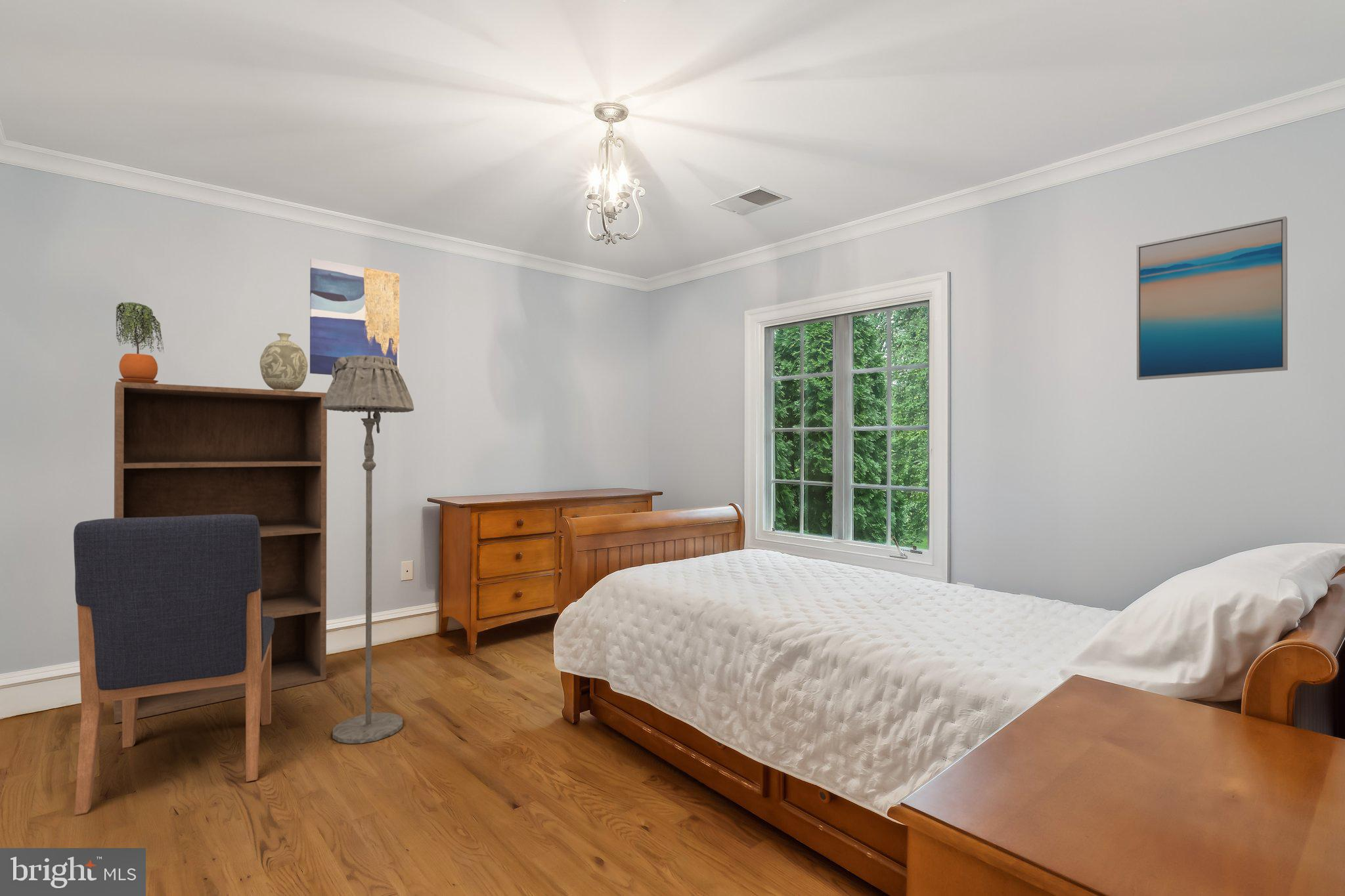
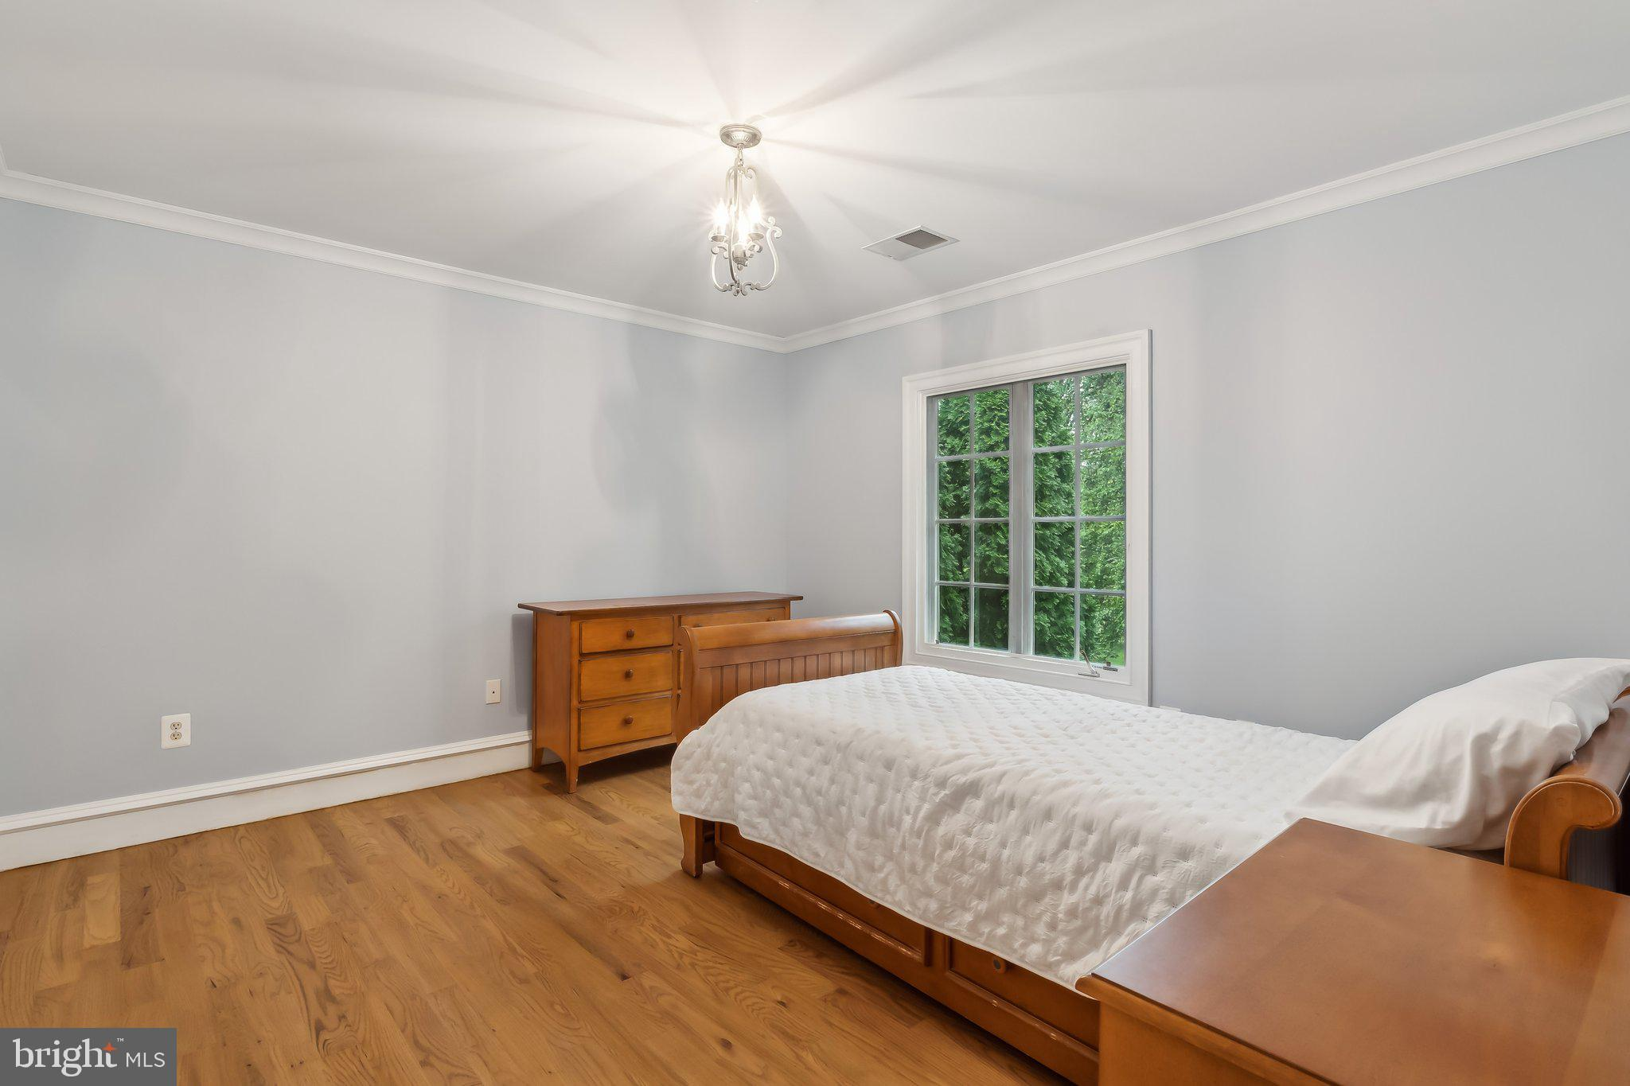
- potted plant (139, 344)
- wall art (356, 321)
- decorative vase (284, 362)
- floor lamp (369, 543)
- bookshelf (224, 514)
- wall art (1207, 304)
- chair (187, 635)
